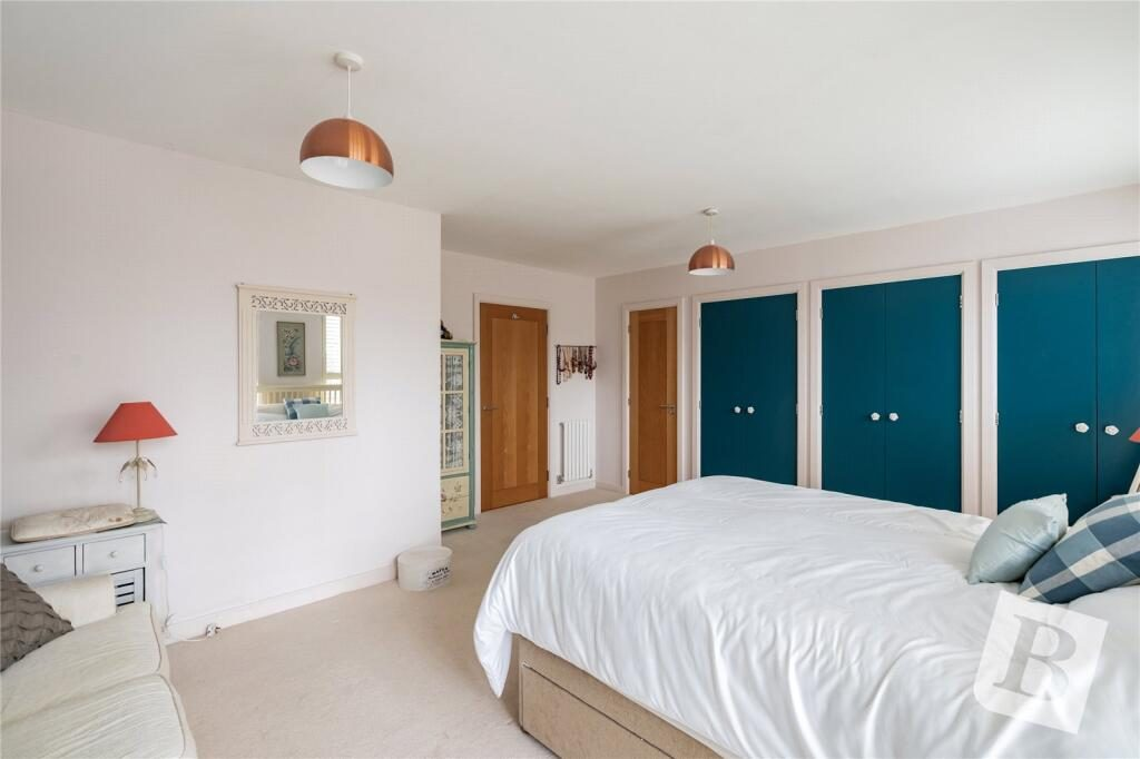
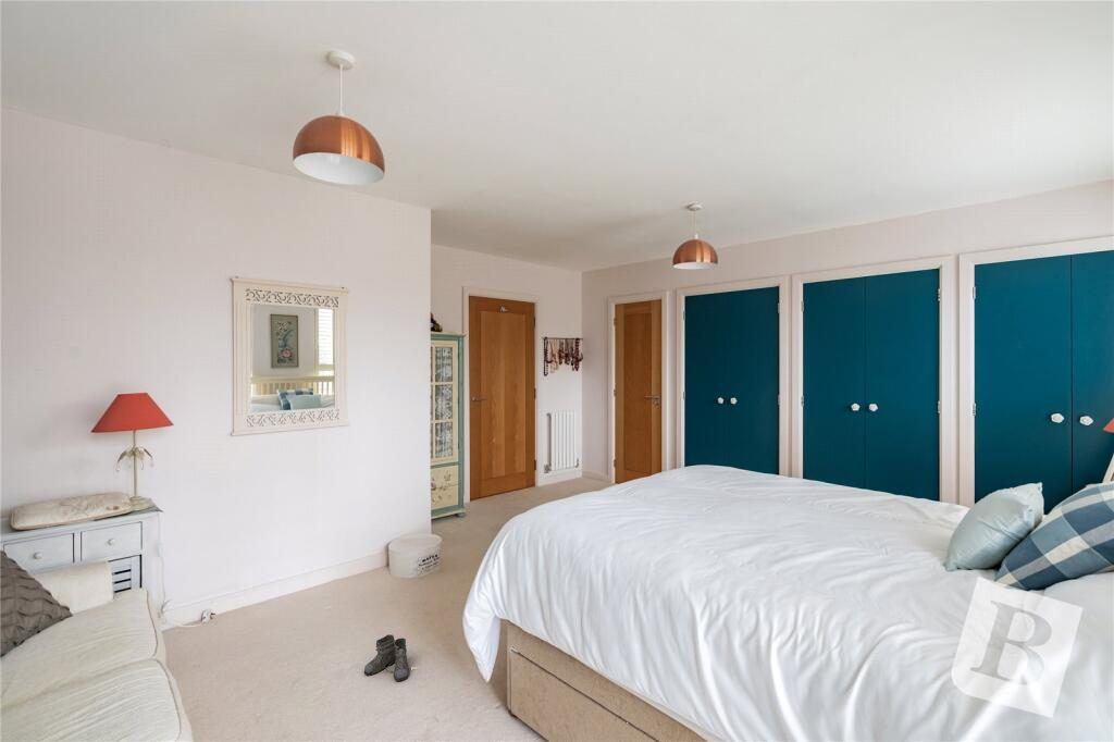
+ boots (388, 656)
